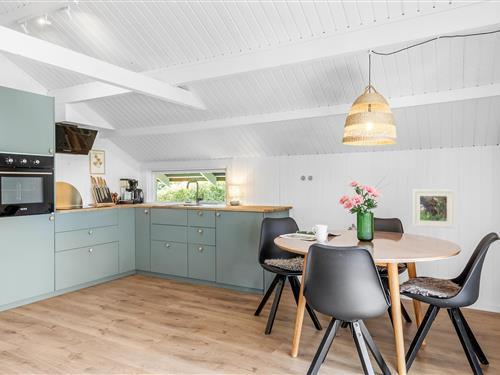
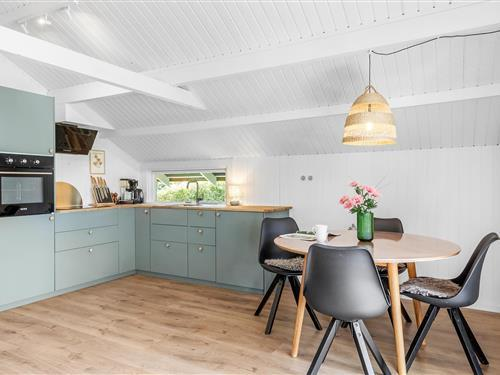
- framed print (433, 208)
